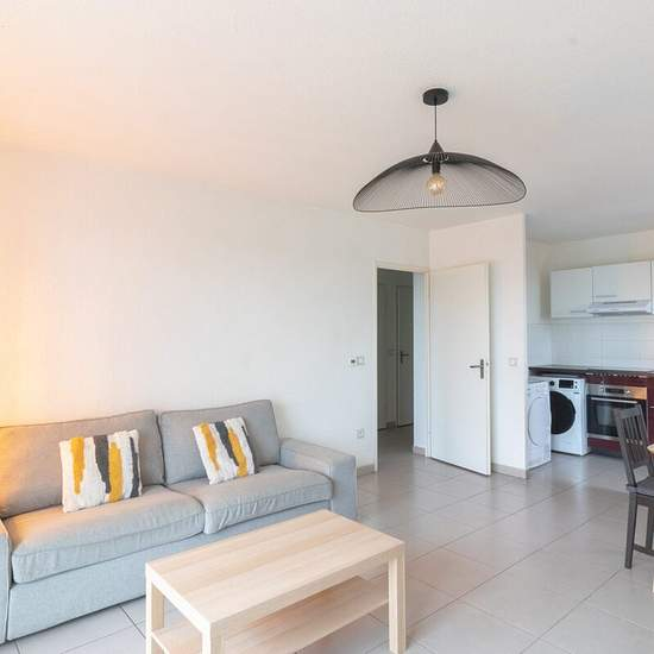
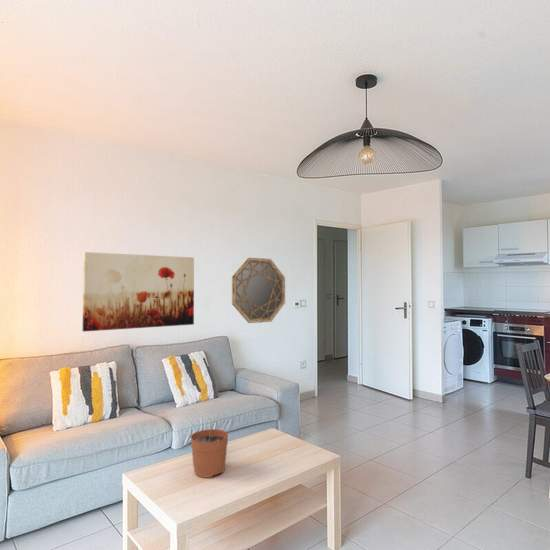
+ plant pot (209, 444)
+ wall art (142, 291)
+ home mirror (259, 290)
